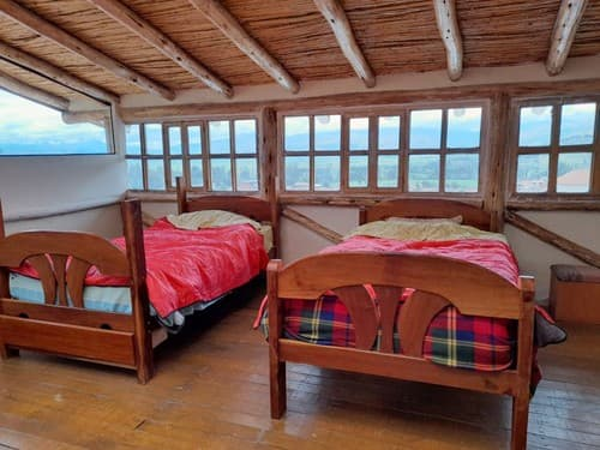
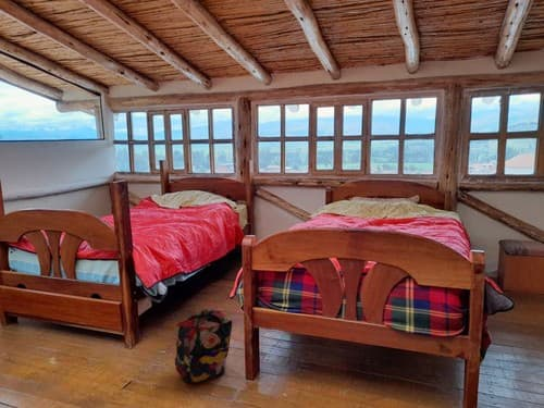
+ backpack (201, 341)
